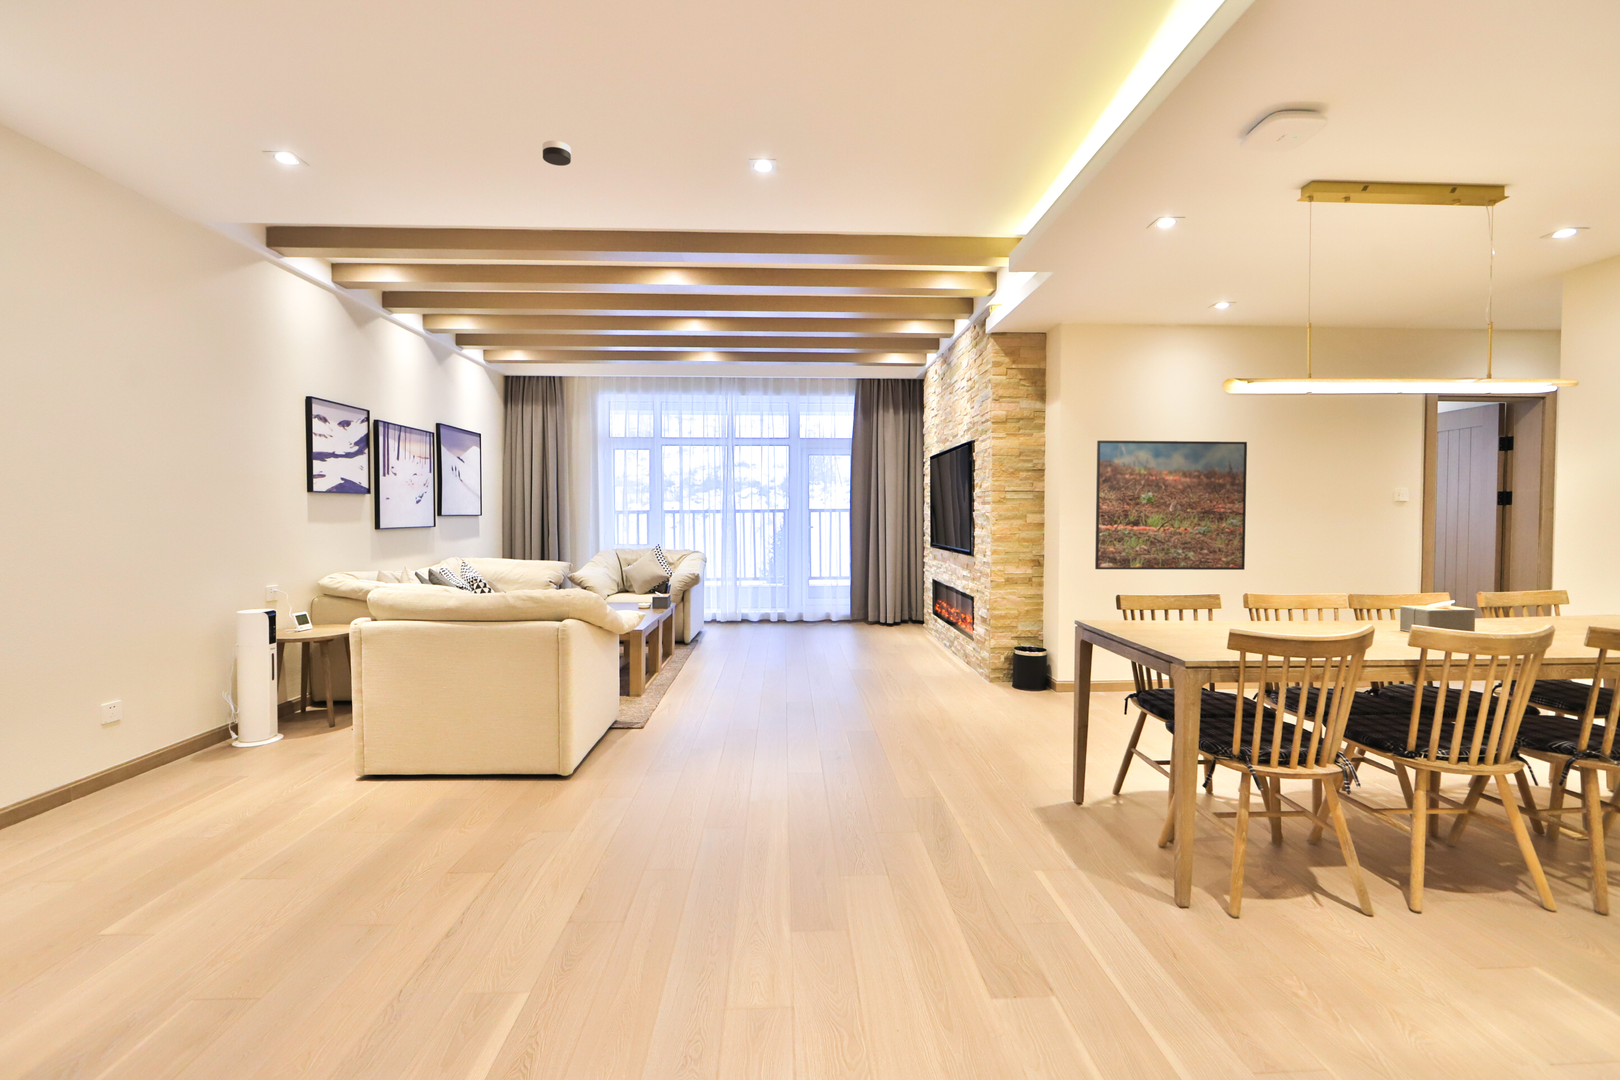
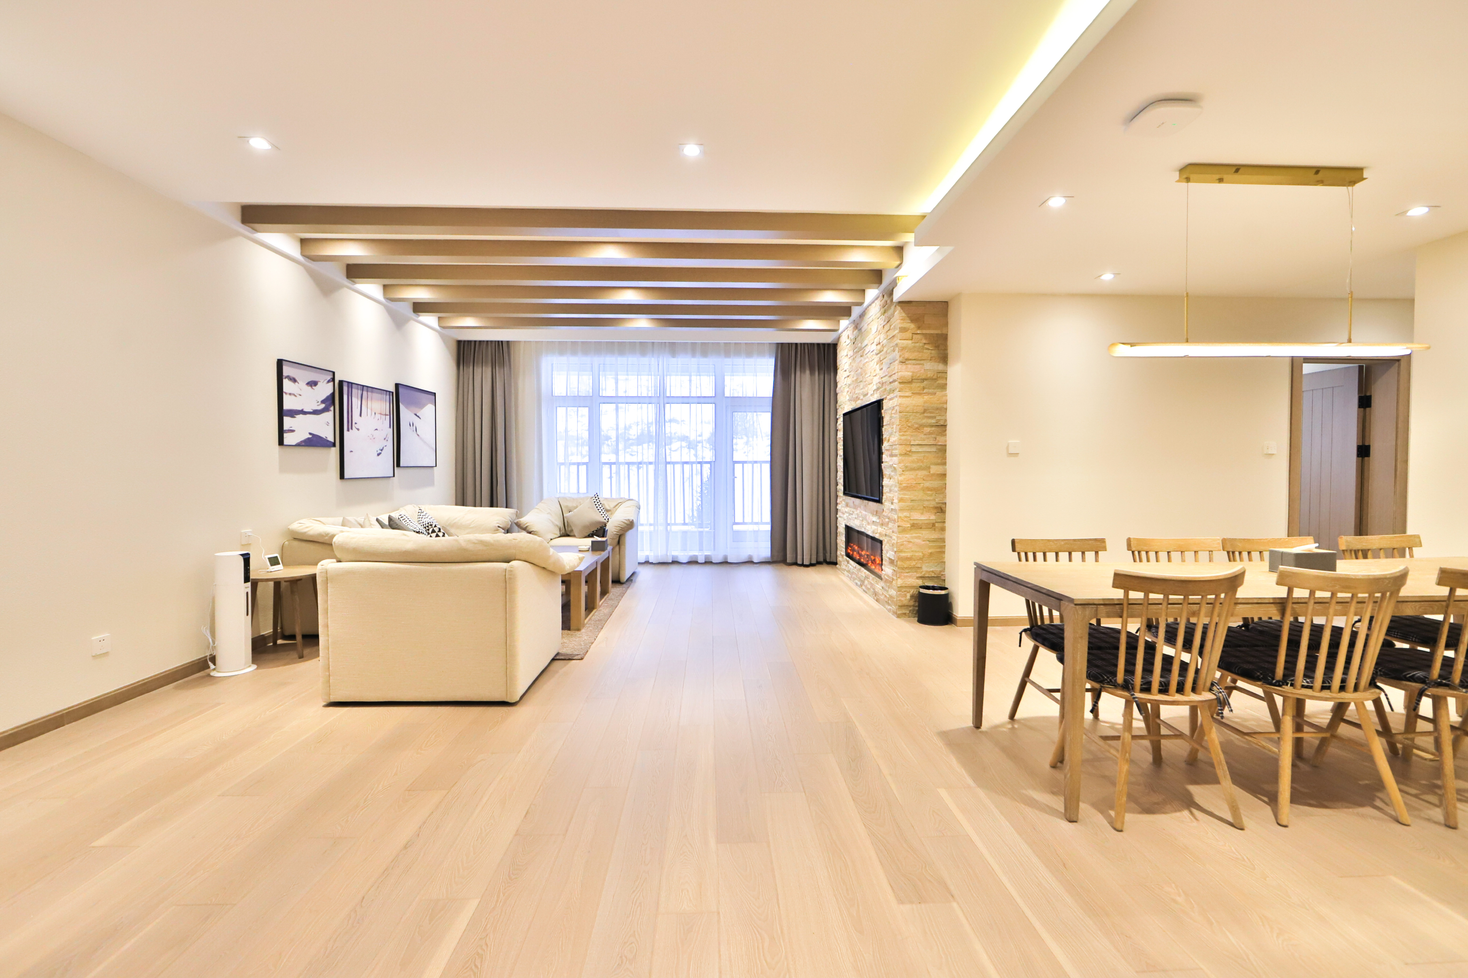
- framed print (1172, 505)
- smoke detector (557, 153)
